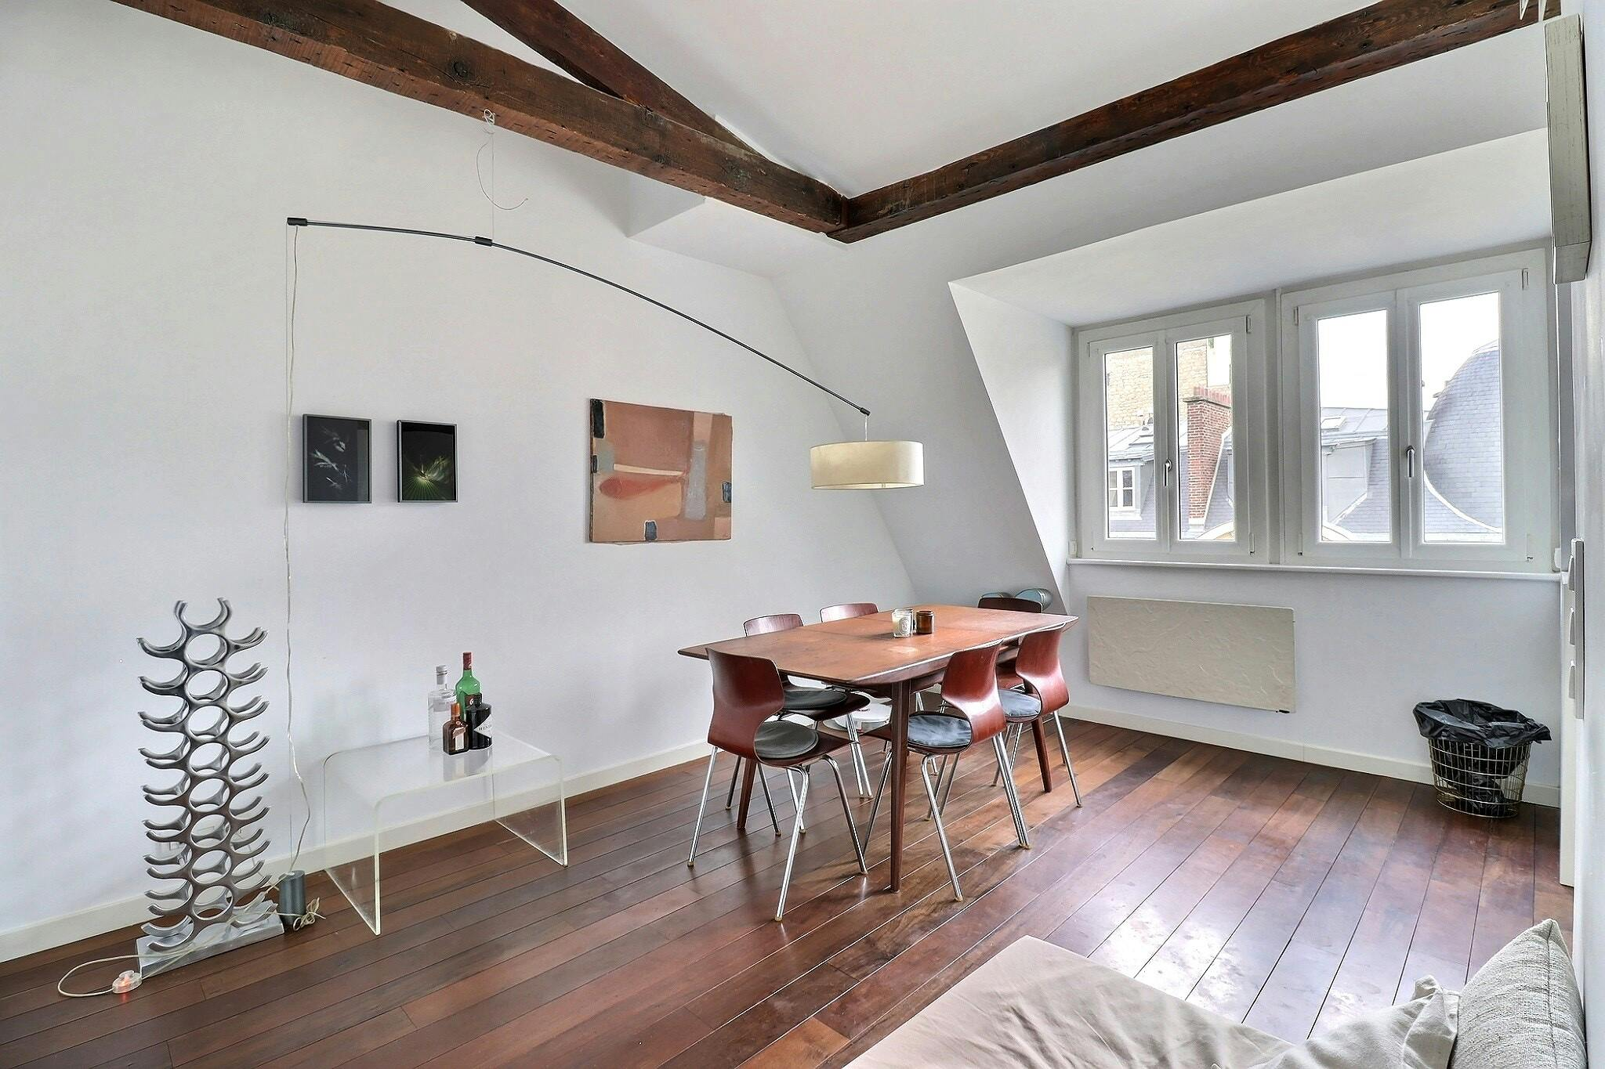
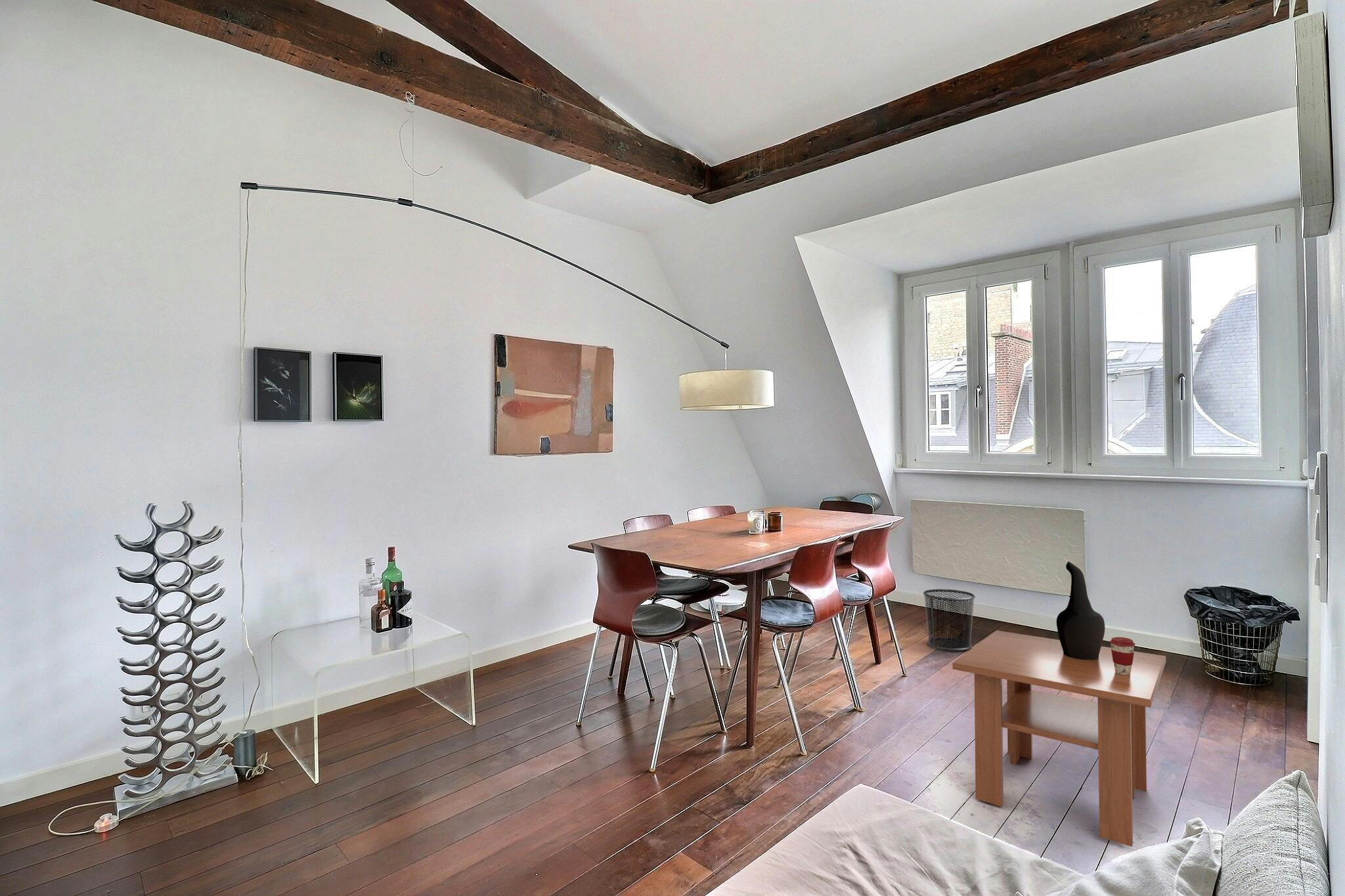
+ waste bin (948, 620)
+ coffee table (1061, 727)
+ coffee cup (1122, 655)
+ decorative vase (1080, 609)
